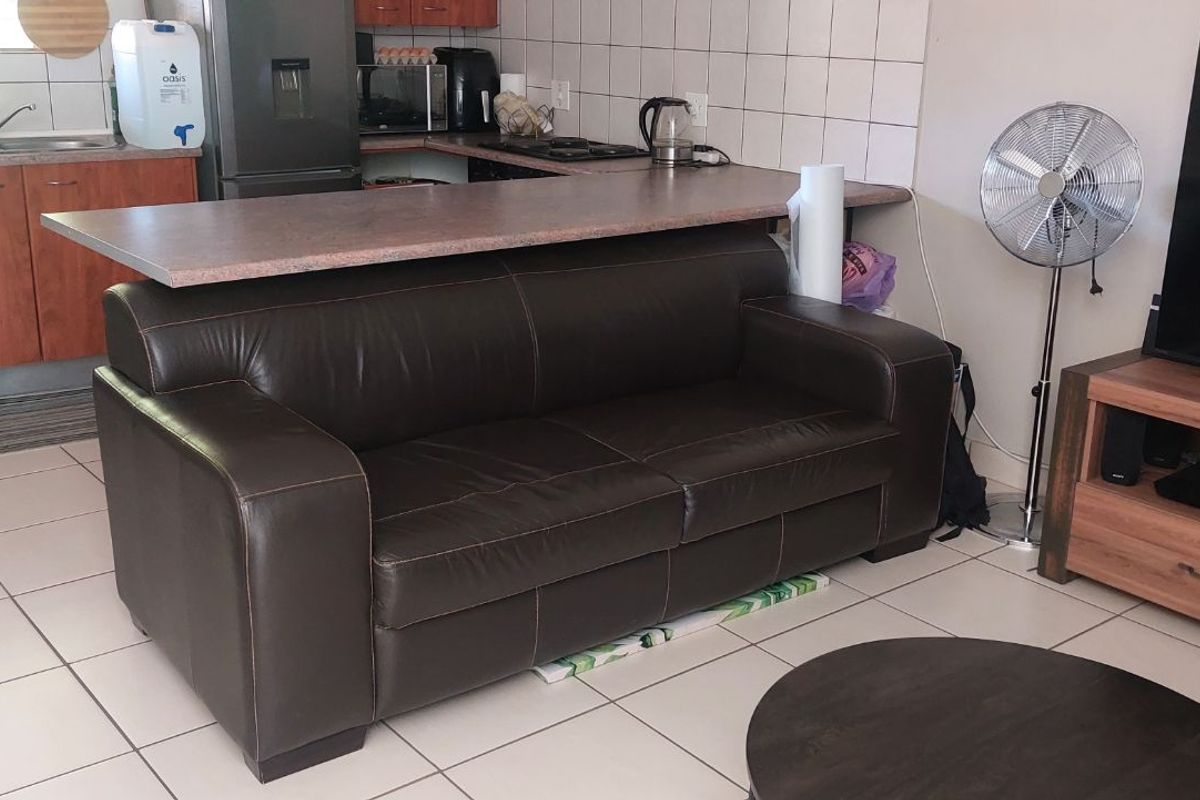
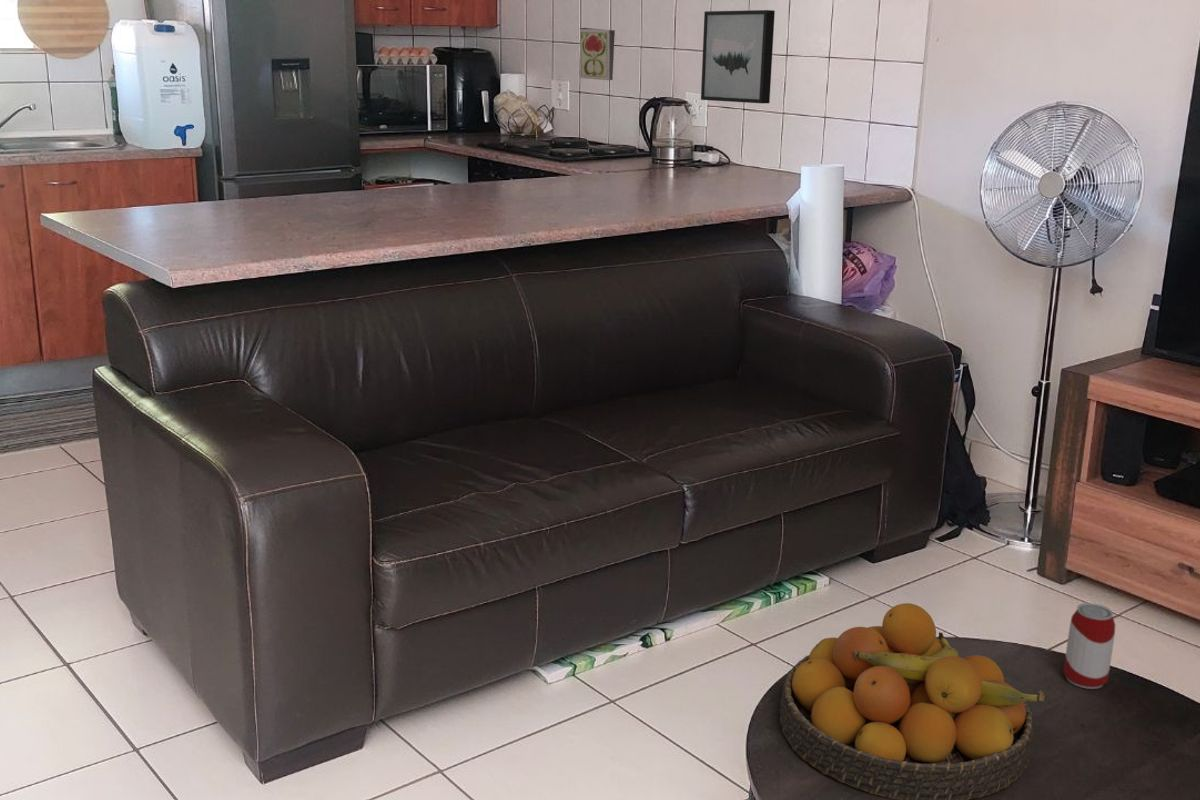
+ fruit bowl (906, 684)
+ beverage can (1089, 645)
+ decorative tile (595, 53)
+ wall art (736, 56)
